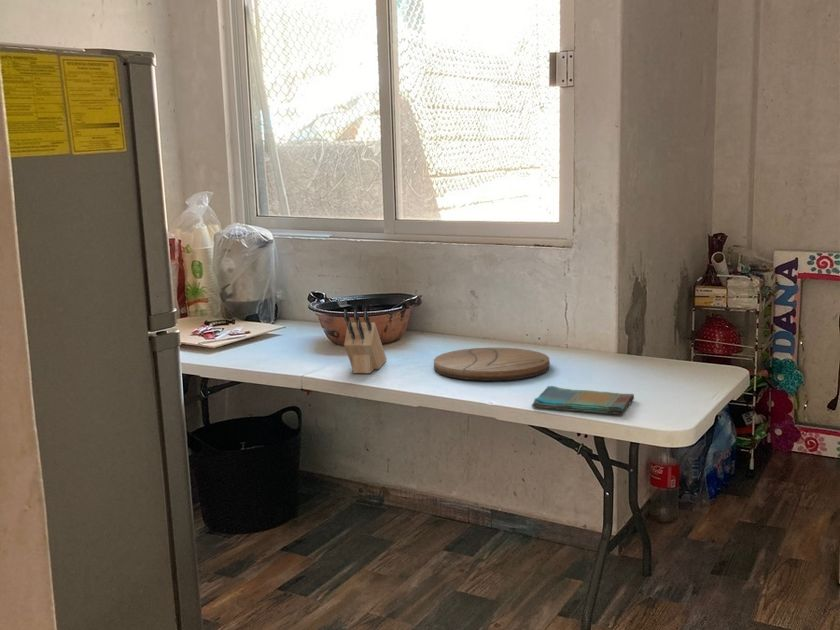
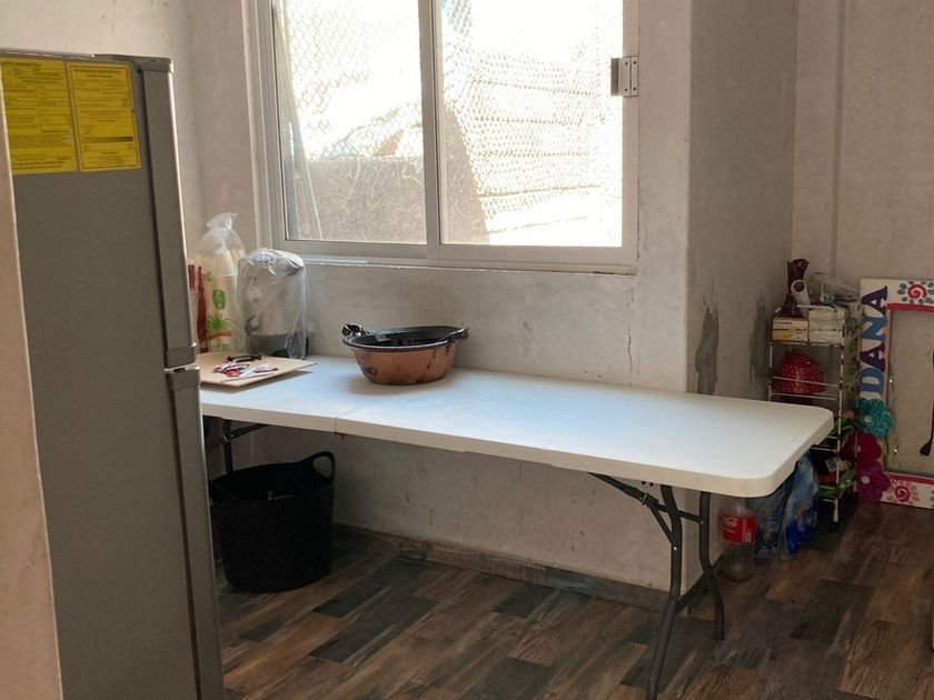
- cutting board (491, 362)
- dish towel (583, 399)
- knife block (364, 337)
